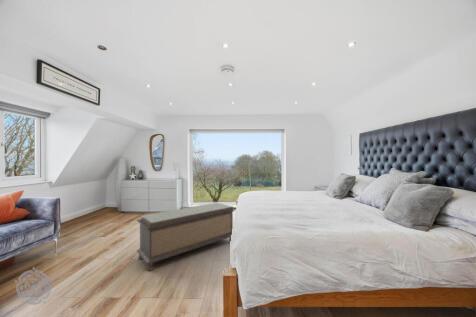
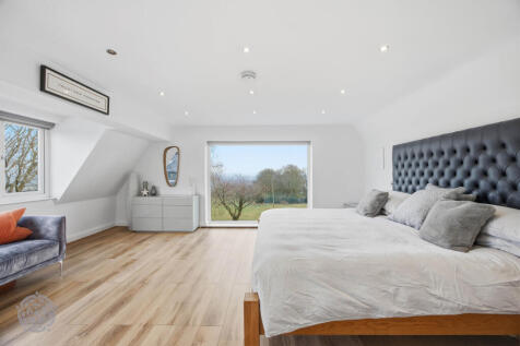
- bench (190, 229)
